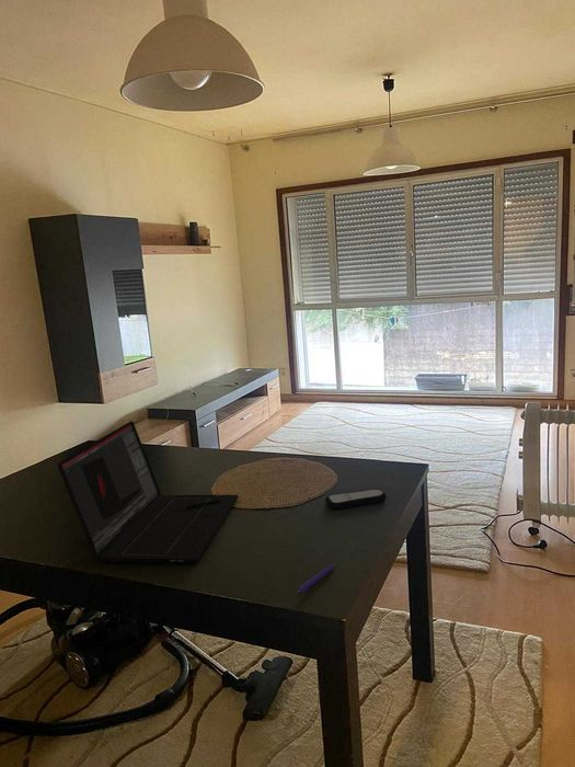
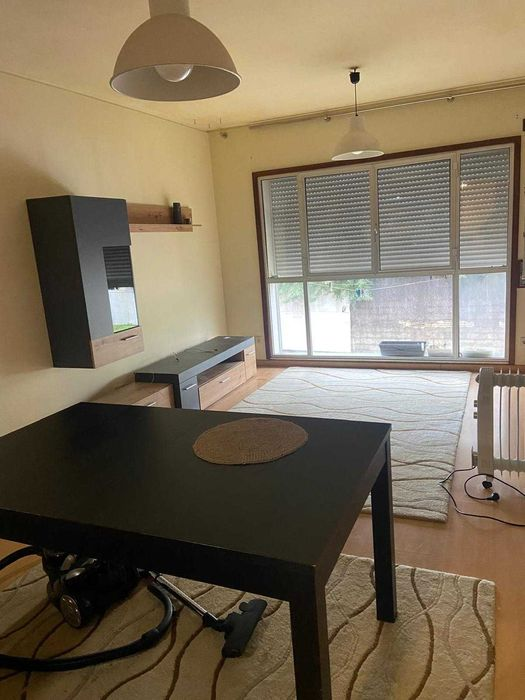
- laptop (157, 483)
- pen (318, 576)
- remote control (356, 497)
